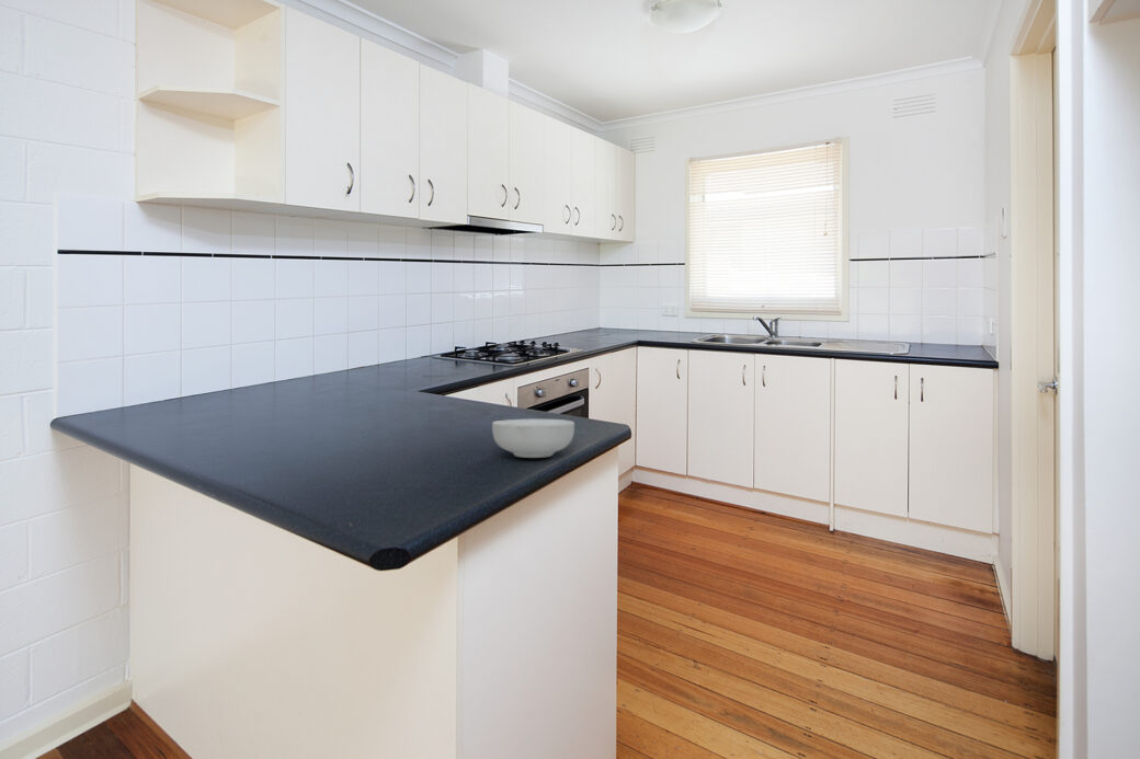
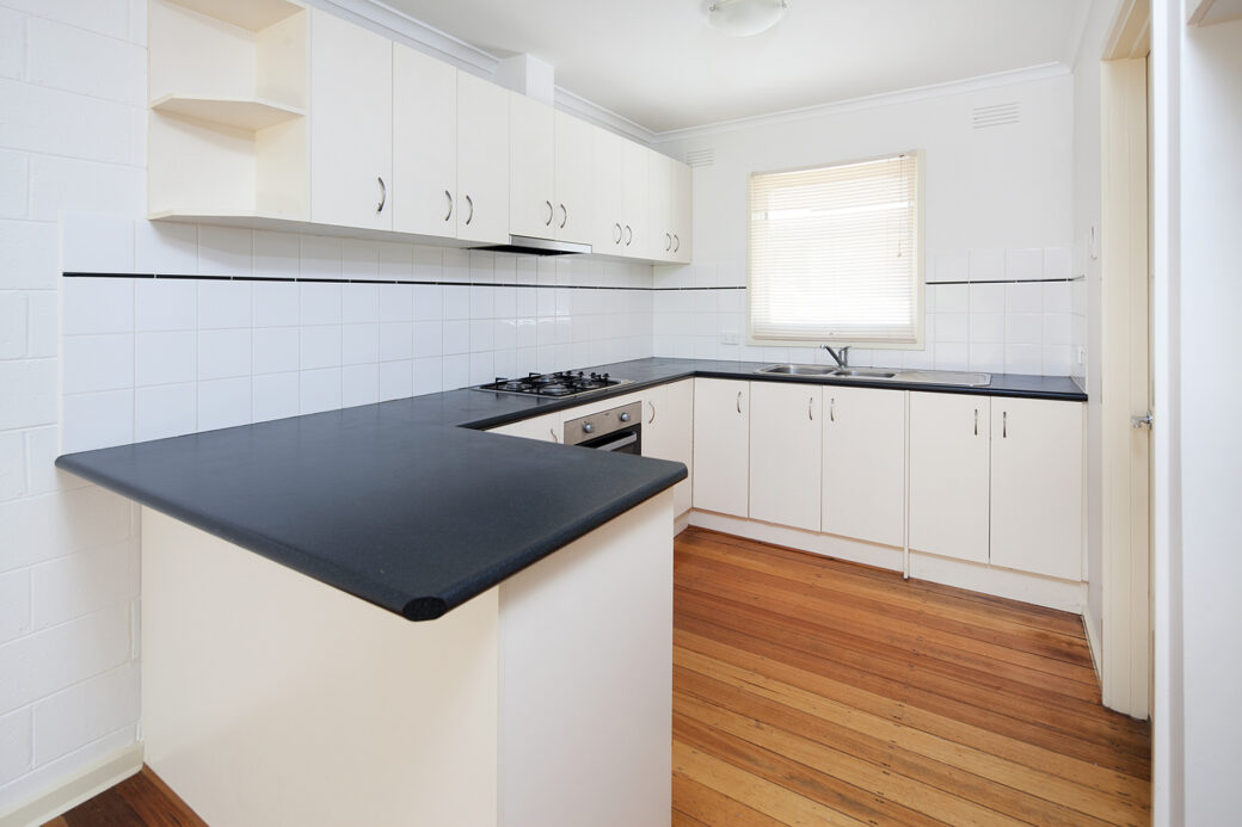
- cereal bowl (533, 438)
